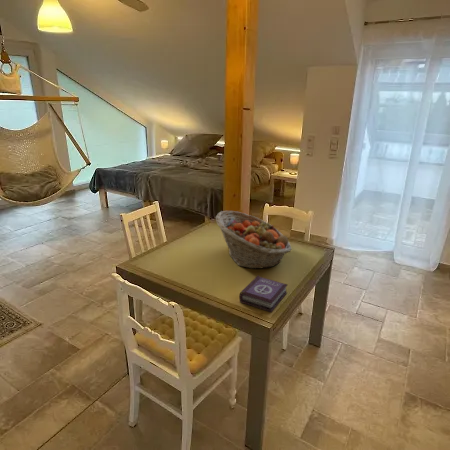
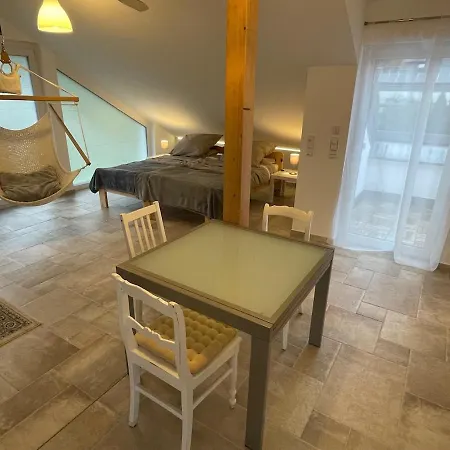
- fruit basket (252, 237)
- book (263, 292)
